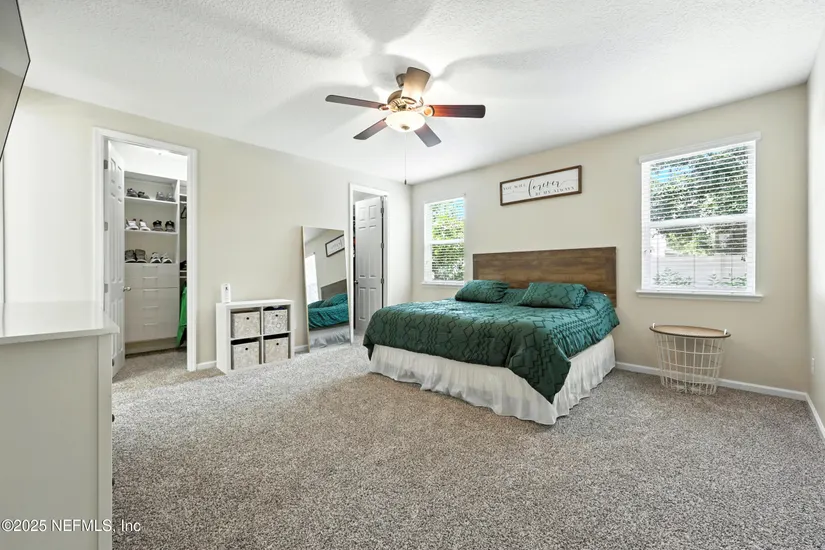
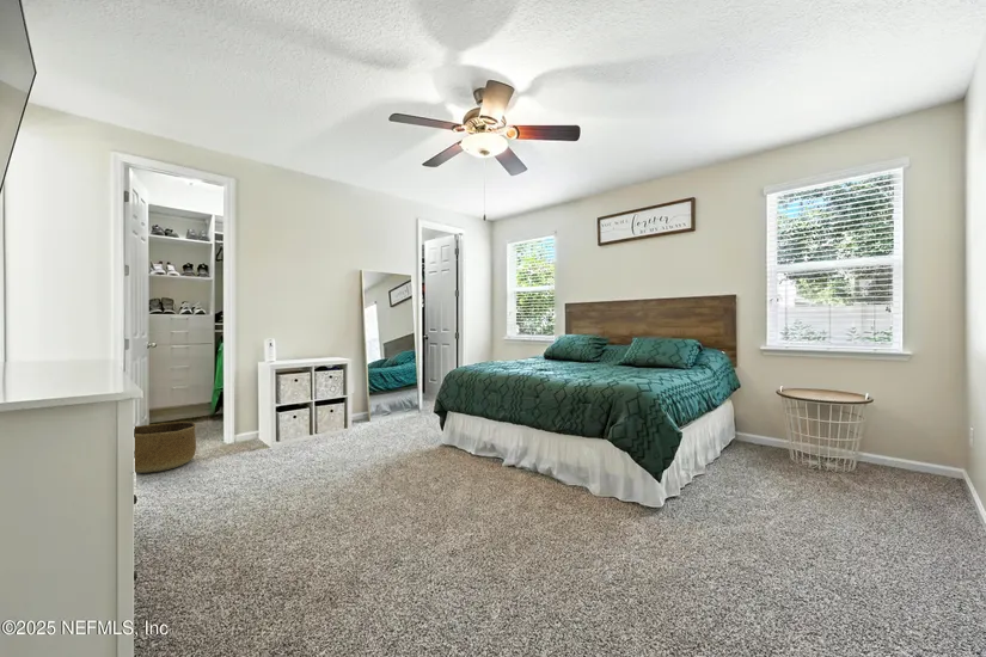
+ basket (159, 446)
